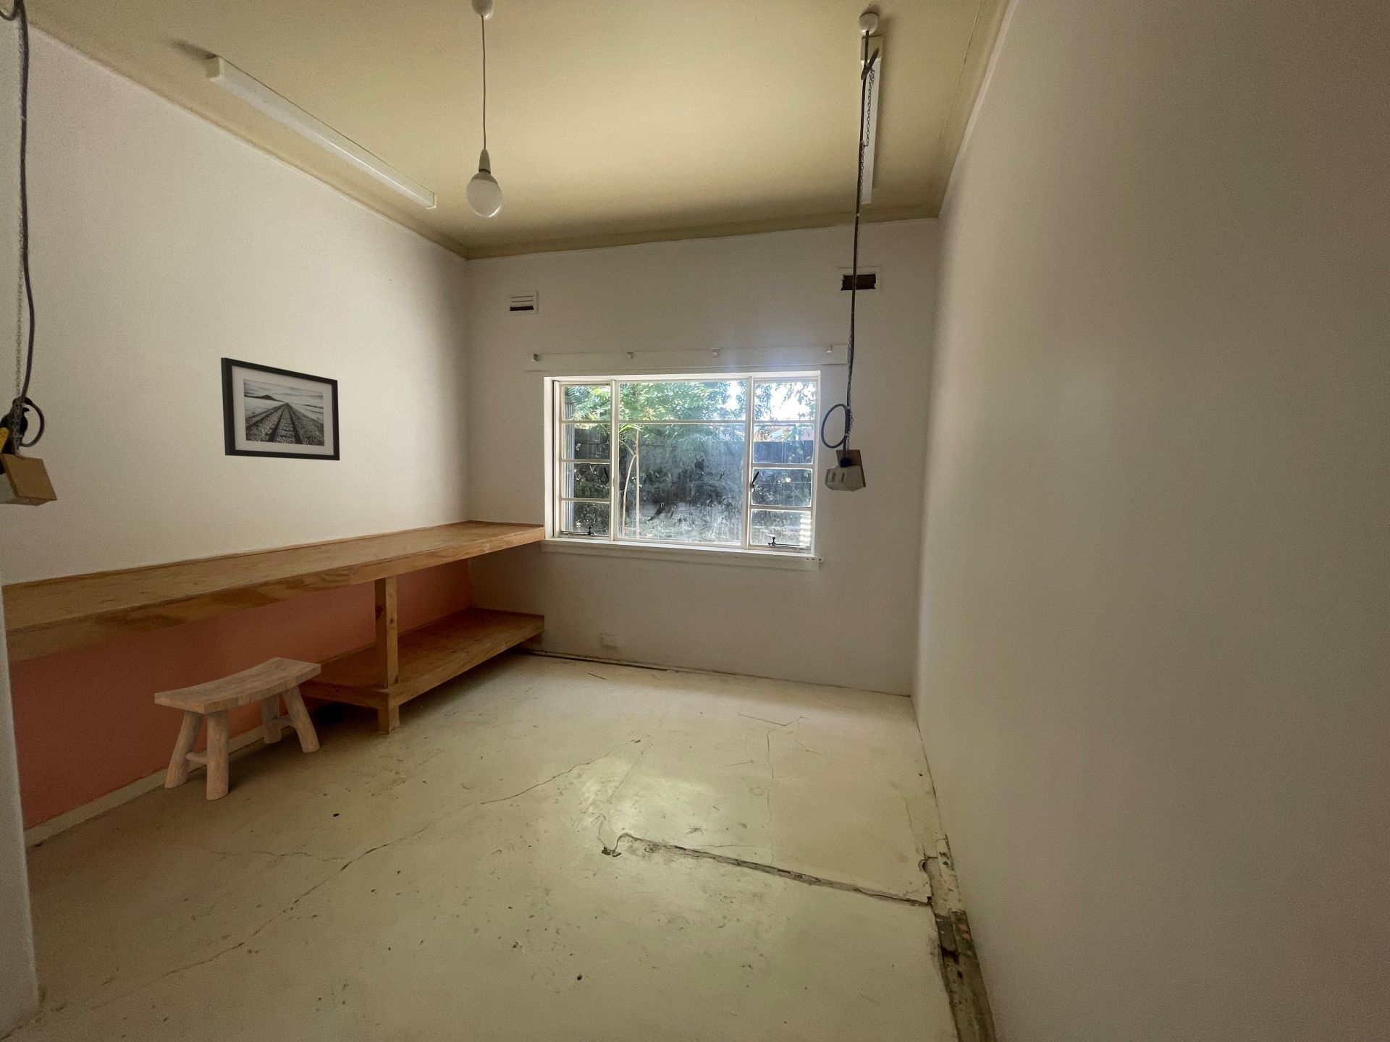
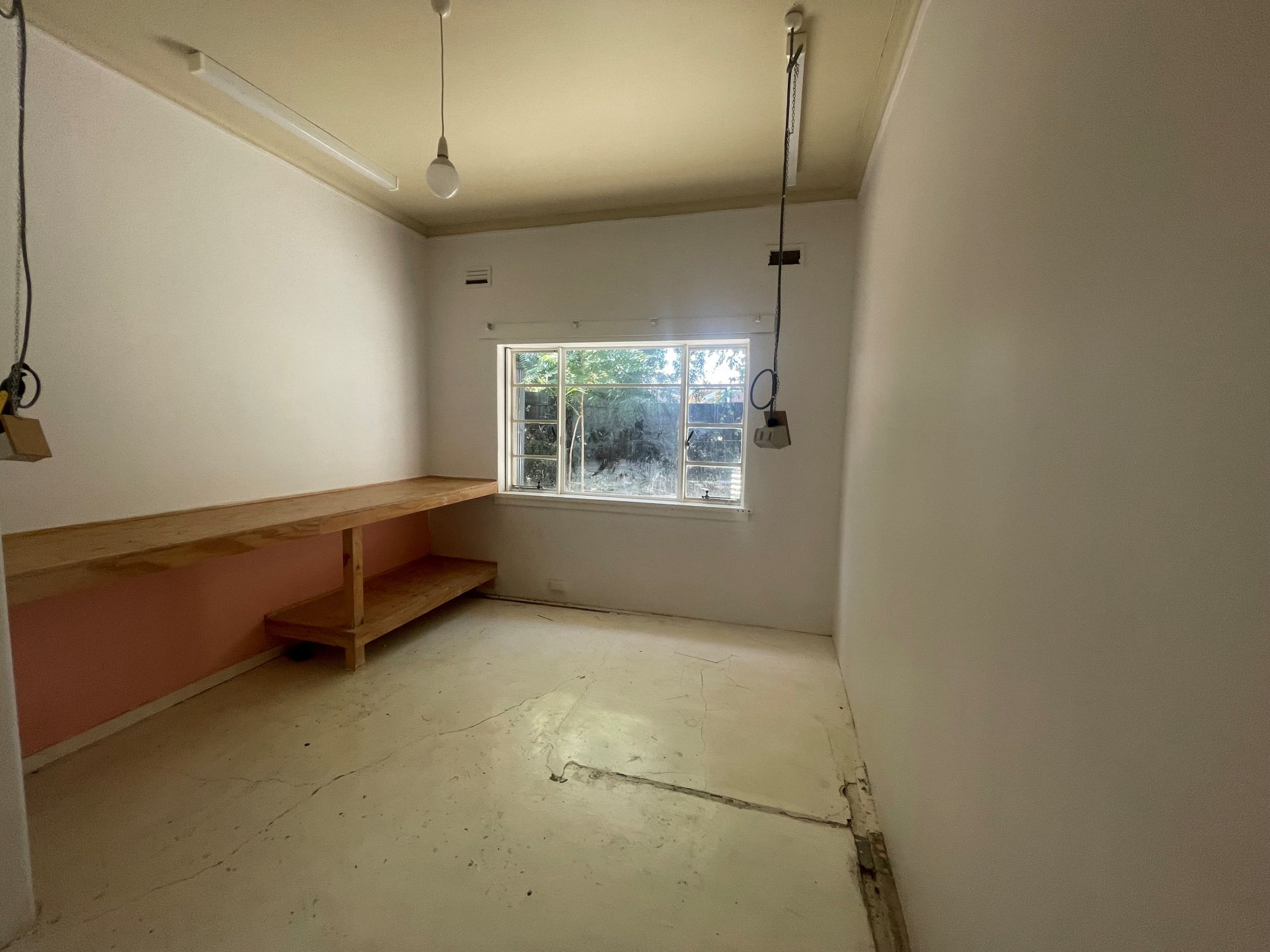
- wall art (286, 414)
- stool (262, 721)
